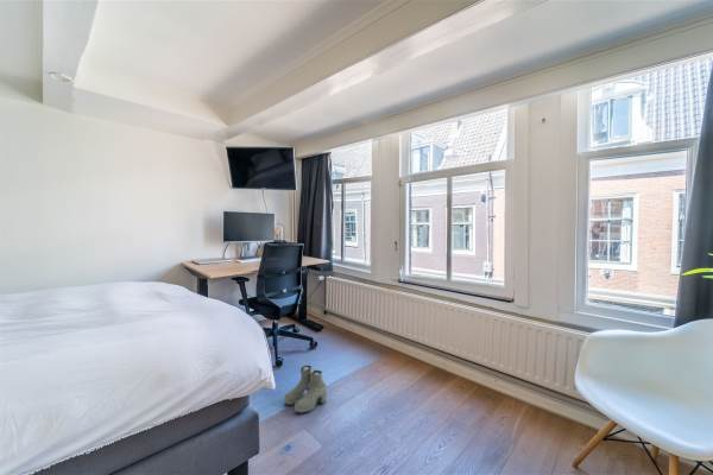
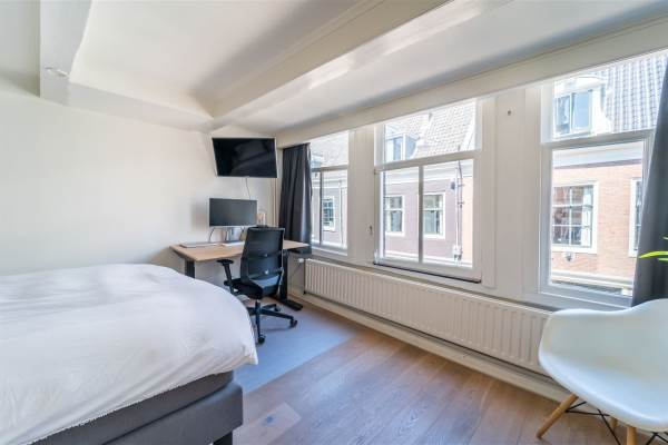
- boots (305, 386)
